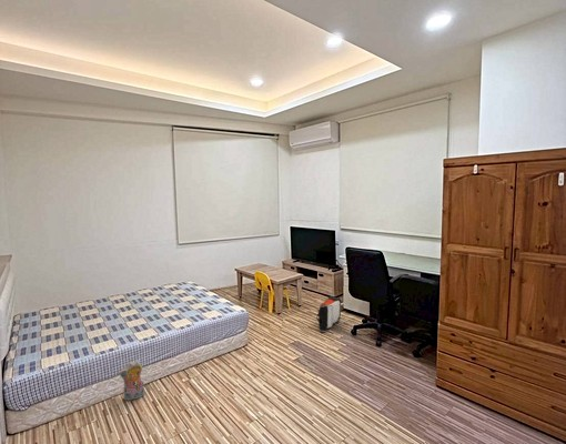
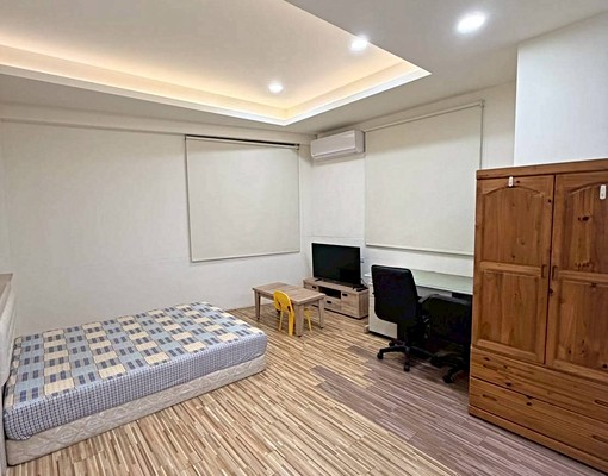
- backpack (327, 313)
- plush toy (133, 379)
